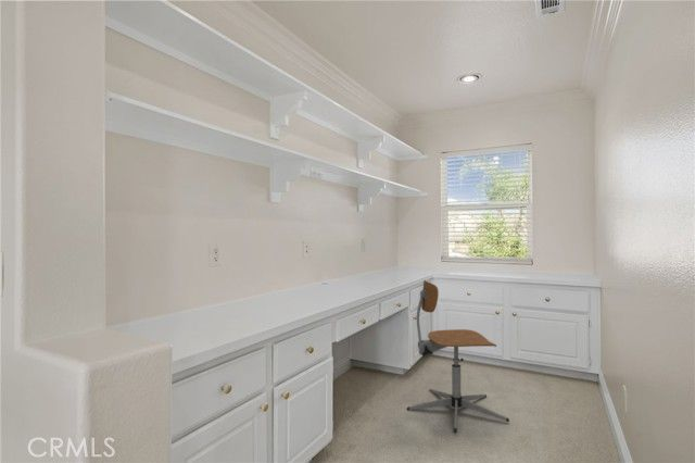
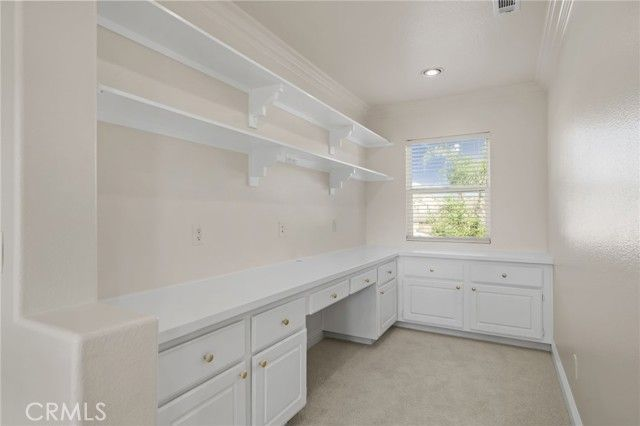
- office chair (451, 345)
